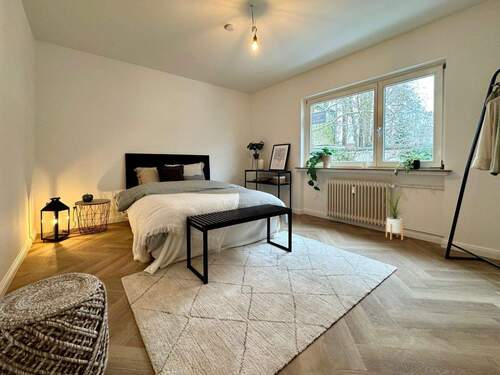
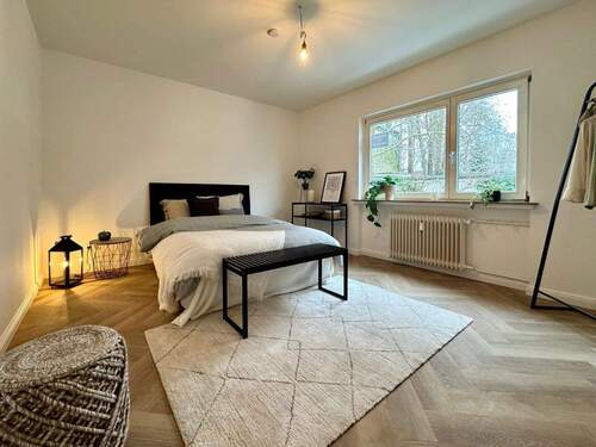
- house plant (395, 212)
